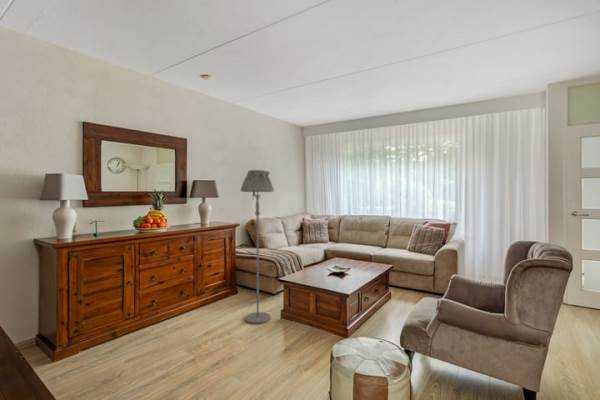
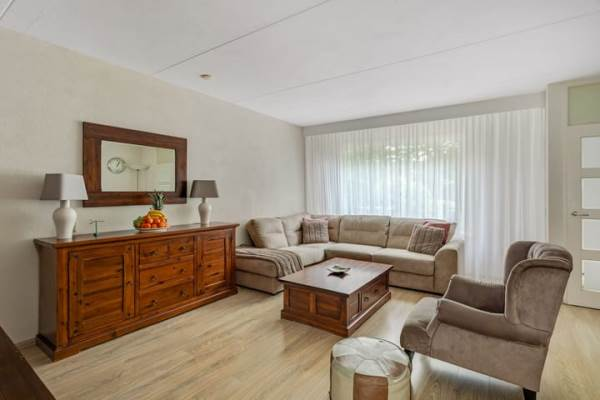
- floor lamp (257, 244)
